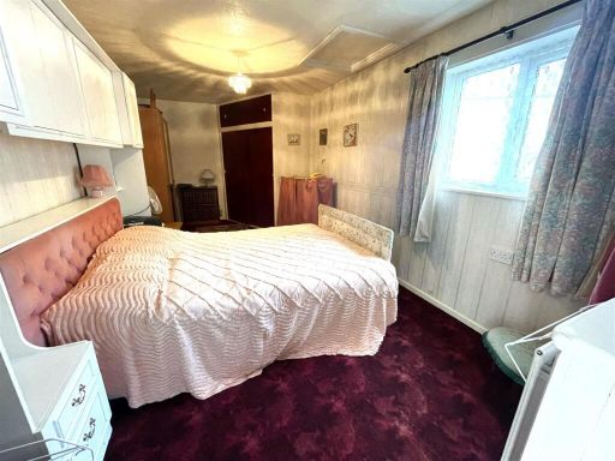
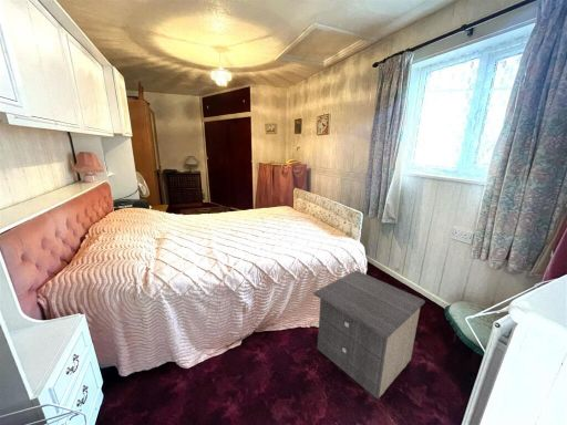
+ nightstand (363, 326)
